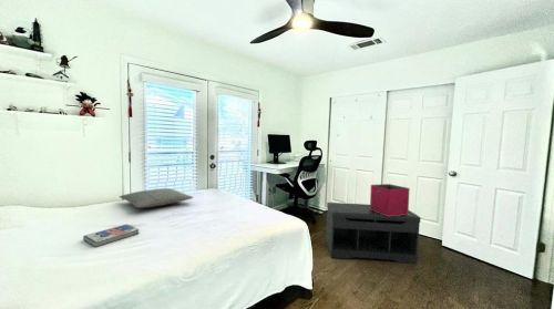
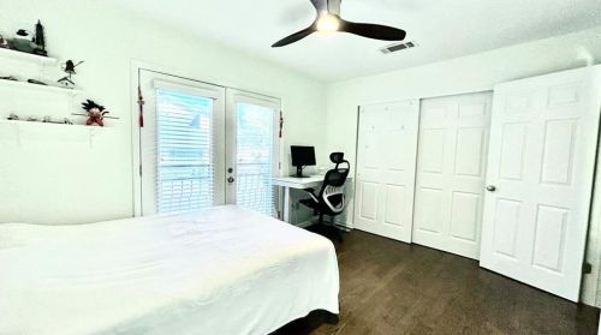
- storage bin (388, 198)
- bench (368, 229)
- book (112, 234)
- pillow (156, 196)
